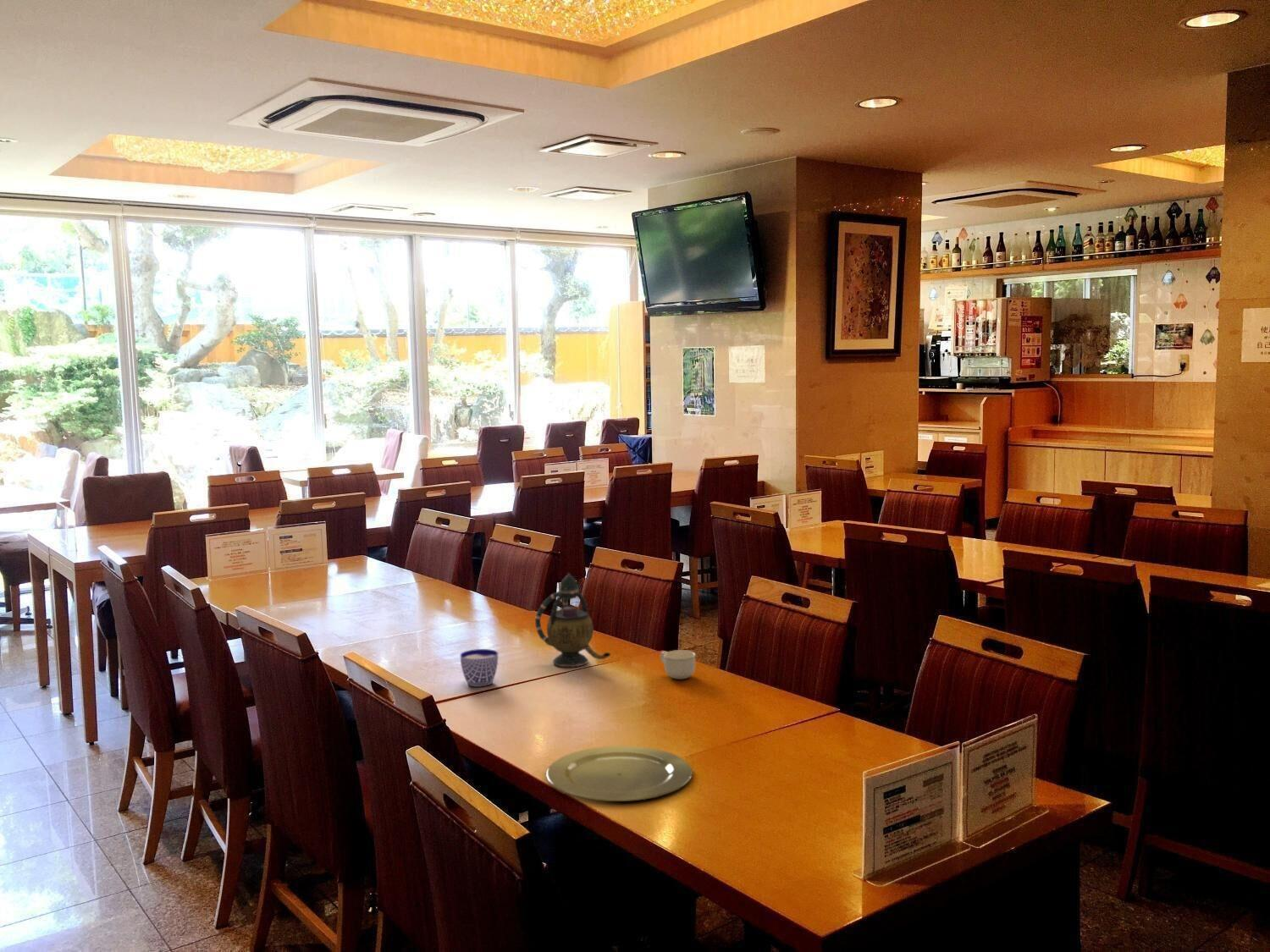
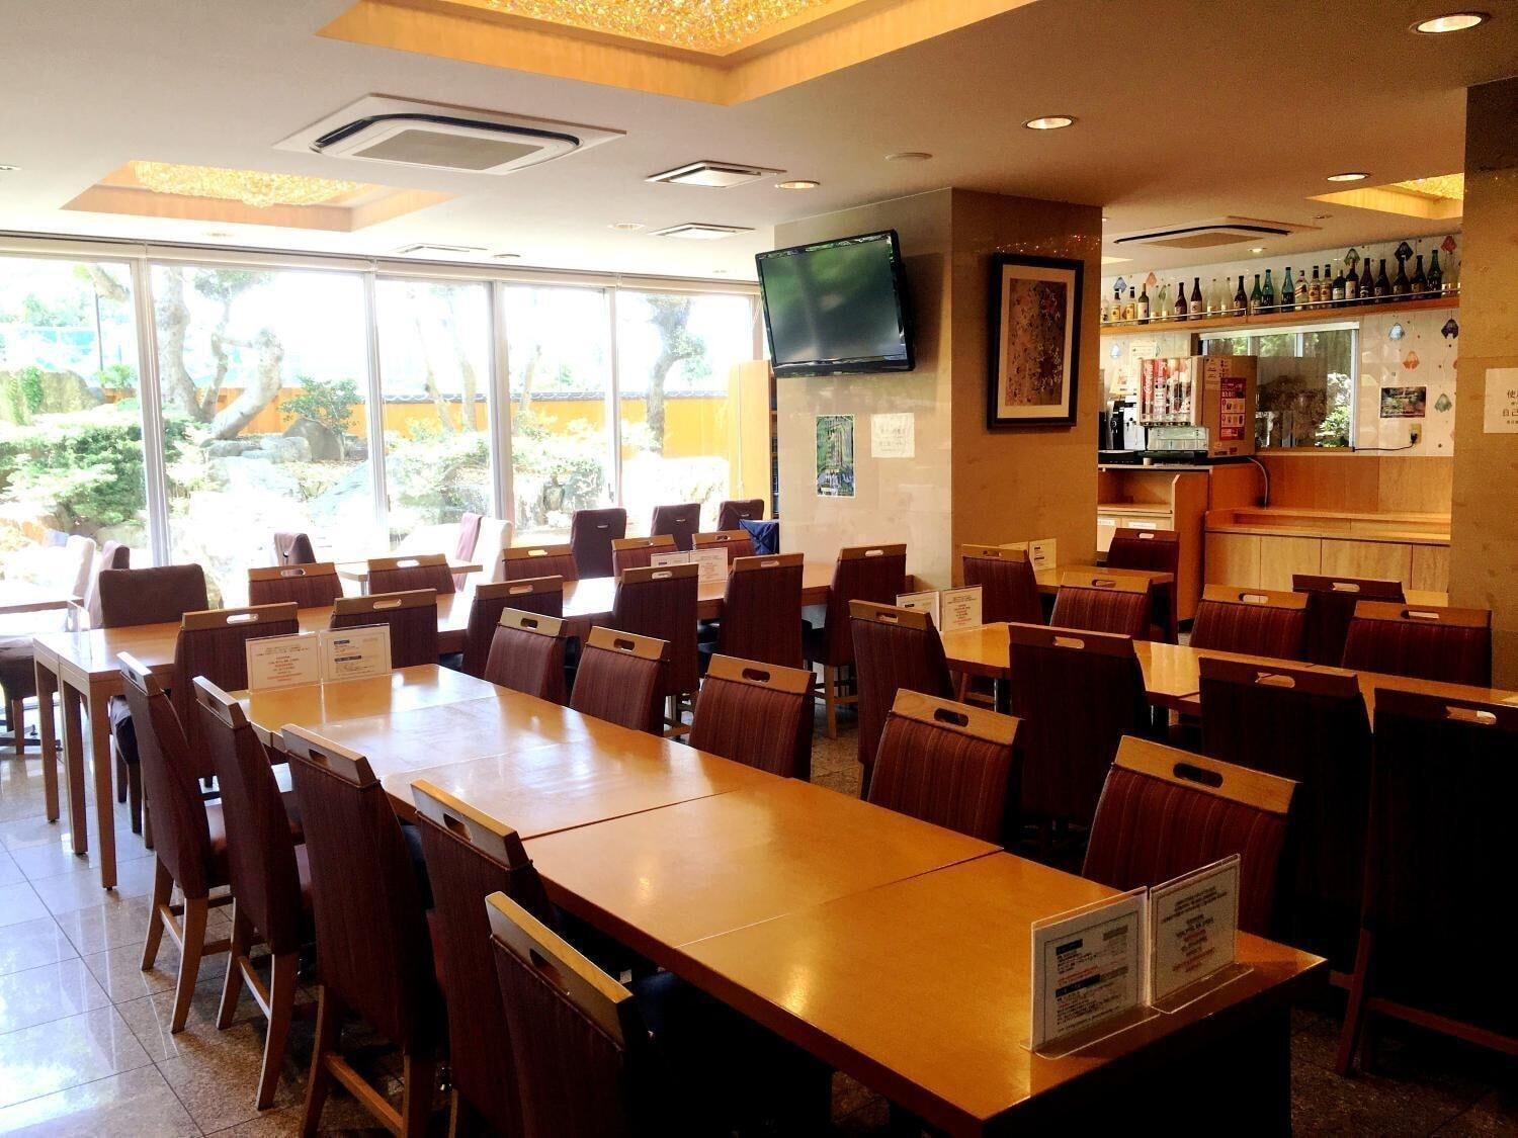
- cup (477, 667)
- plate (619, 772)
- teapot (577, 620)
- cup (676, 664)
